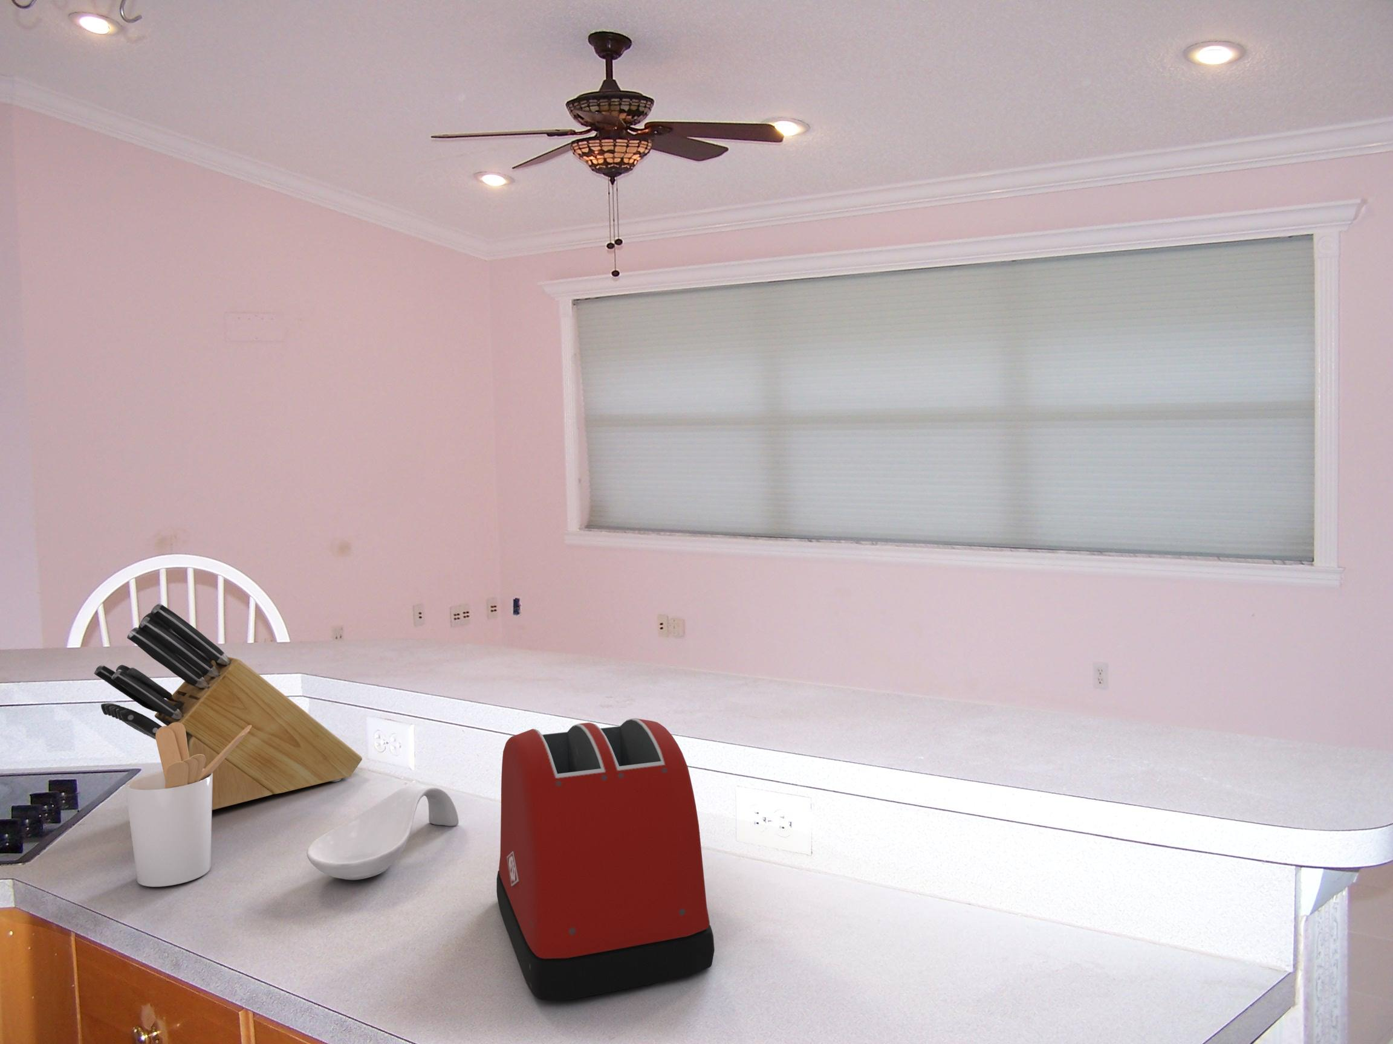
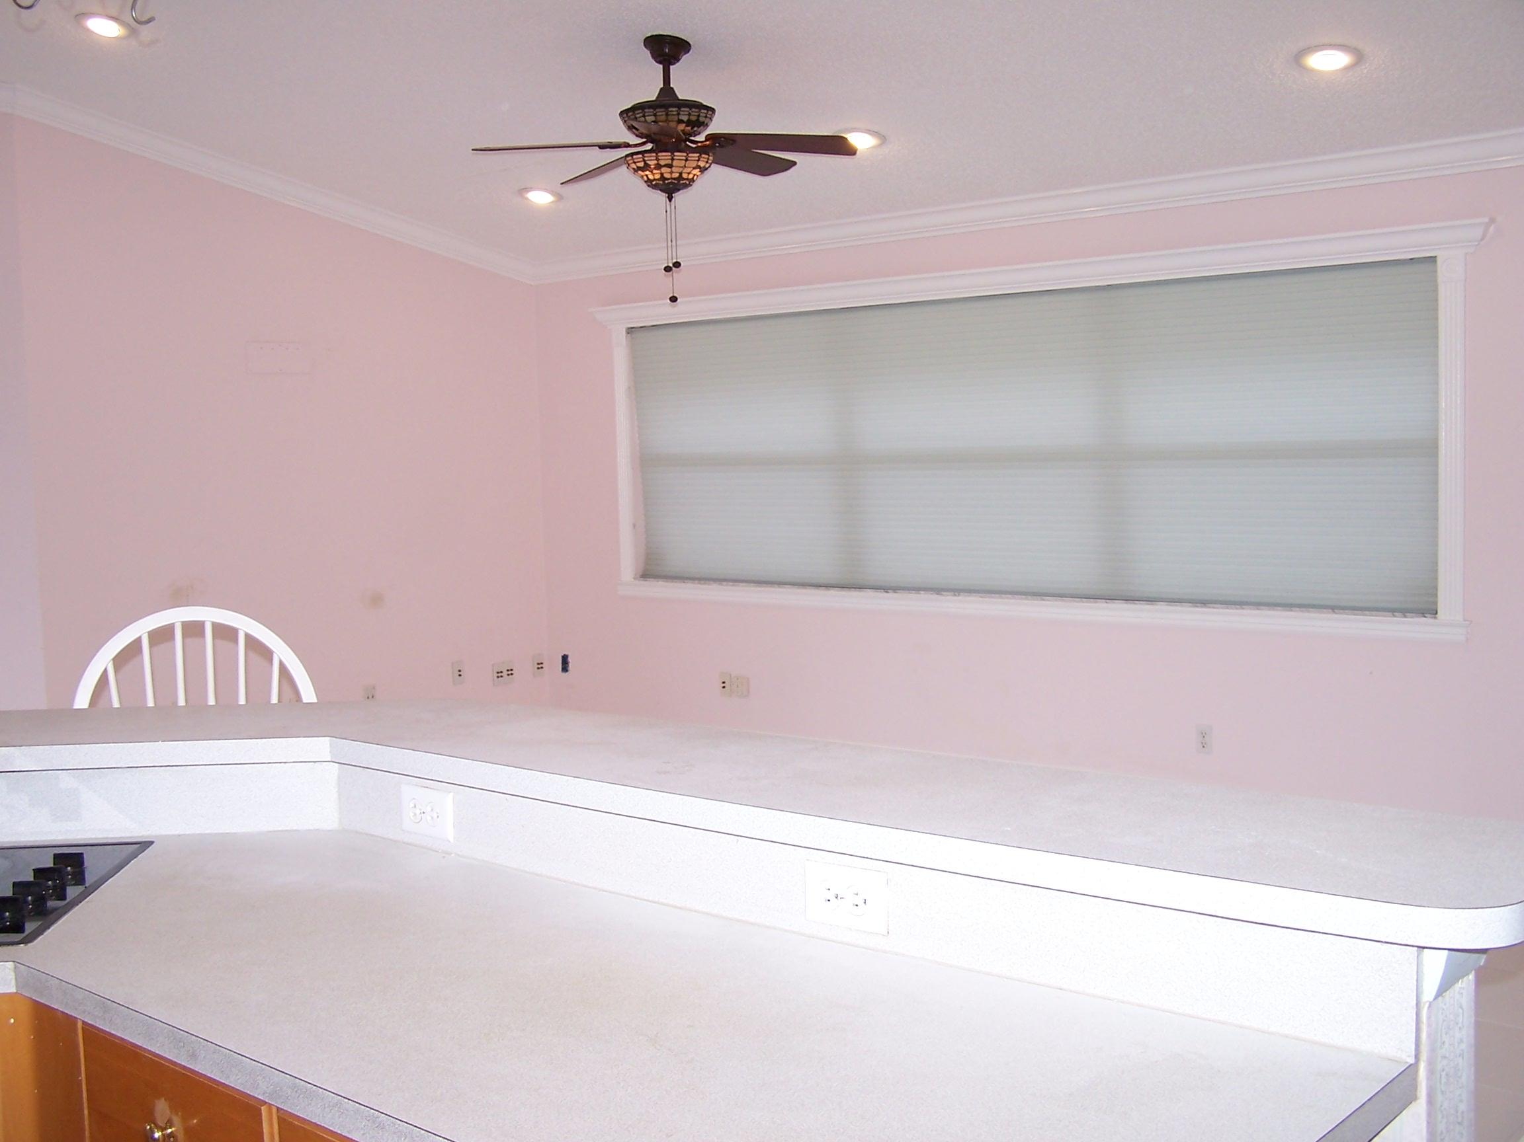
- utensil holder (193, 799)
- toaster (593, 828)
- spoon rest (388, 827)
- knife block (234, 696)
